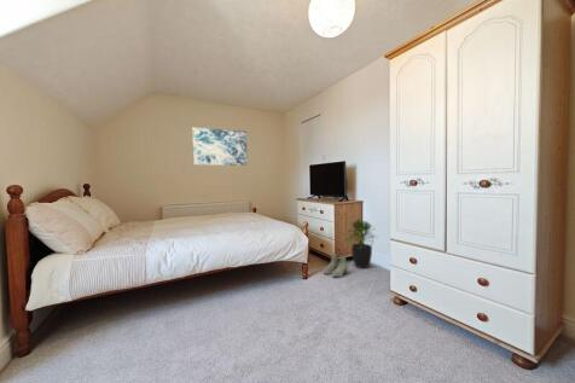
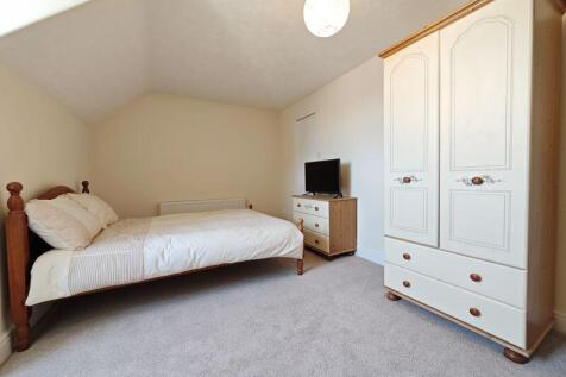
- boots (336, 263)
- potted plant (360, 242)
- wall art (221, 147)
